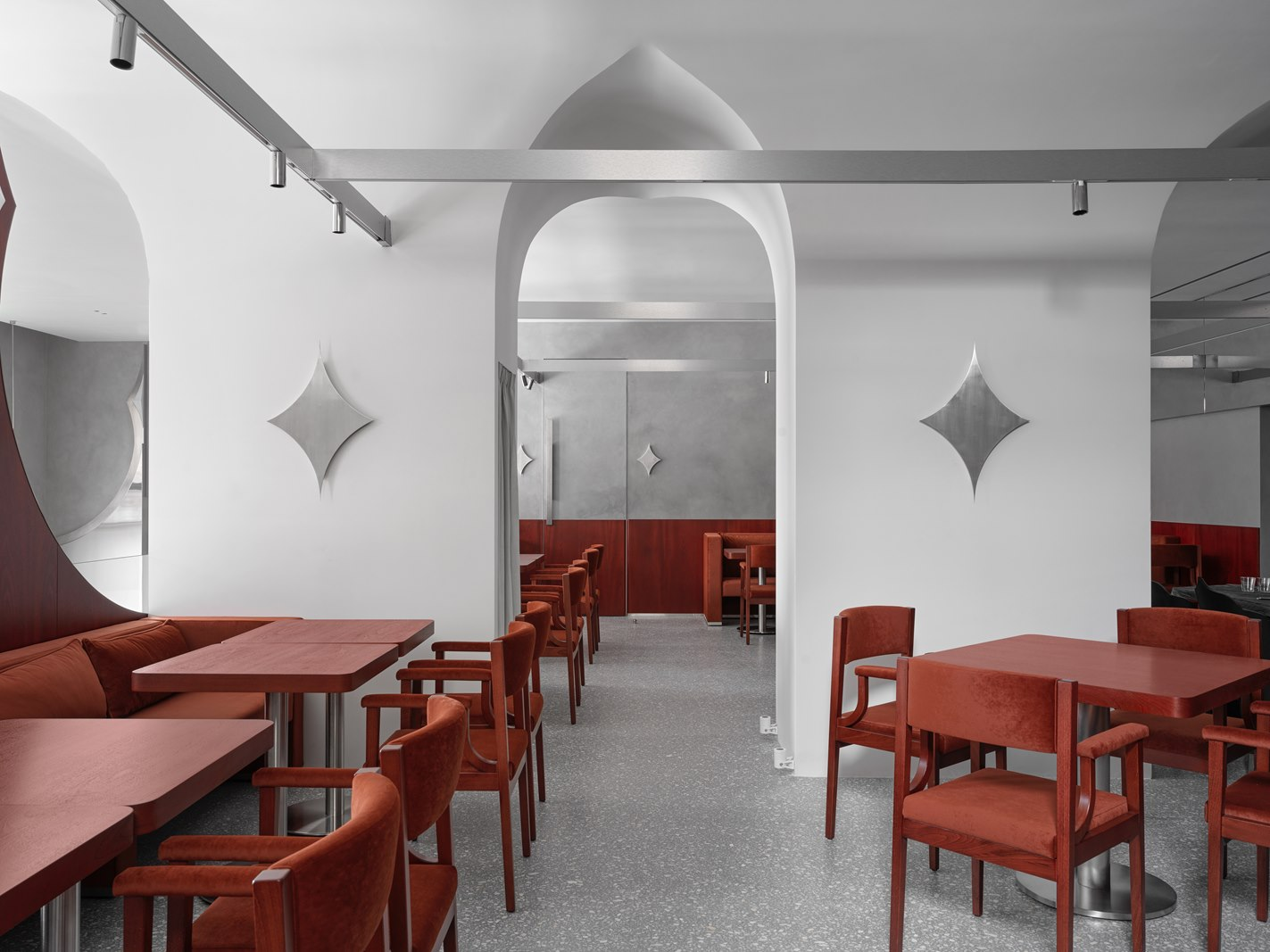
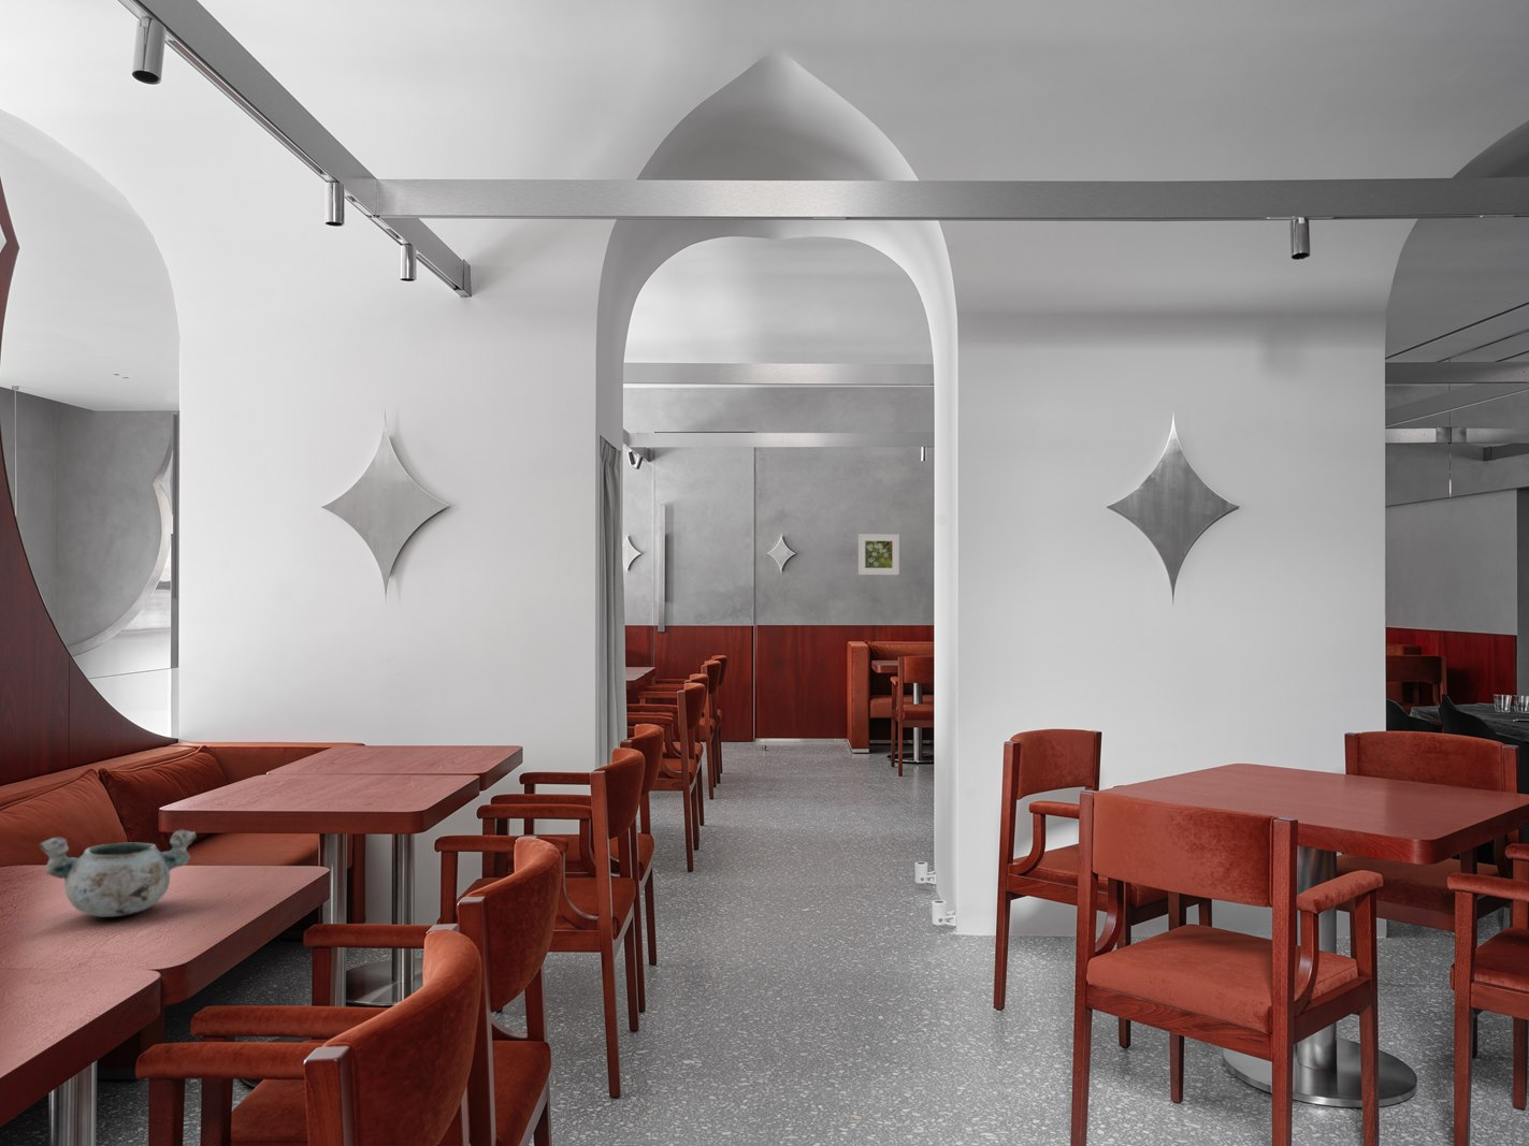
+ decorative bowl (118, 872)
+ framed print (878, 554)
